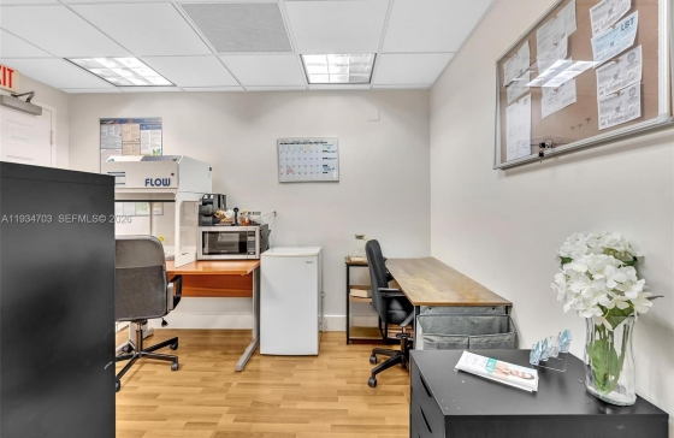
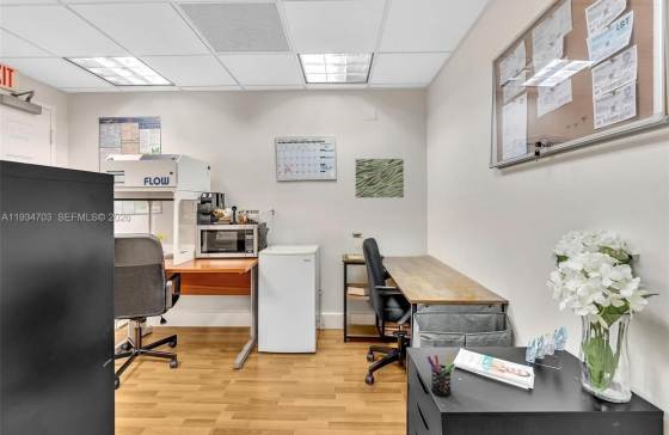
+ wall art (379, 178)
+ pen holder (442, 373)
